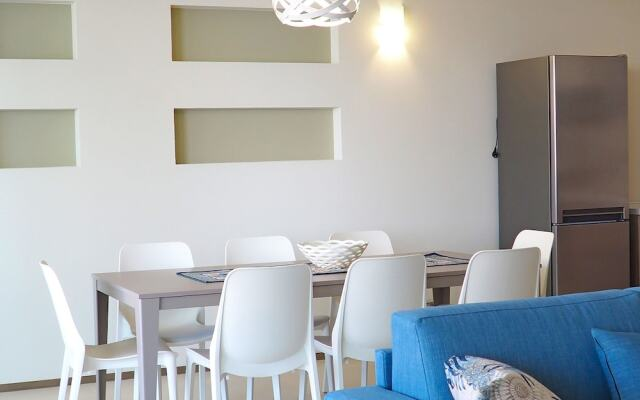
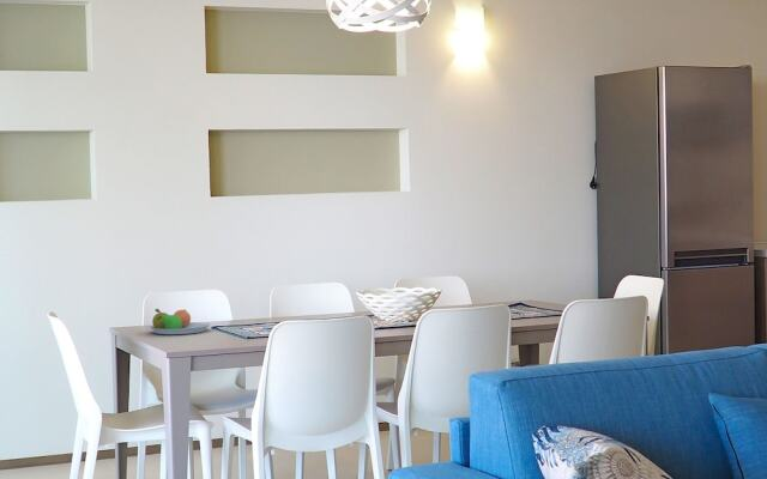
+ fruit bowl (177, 320)
